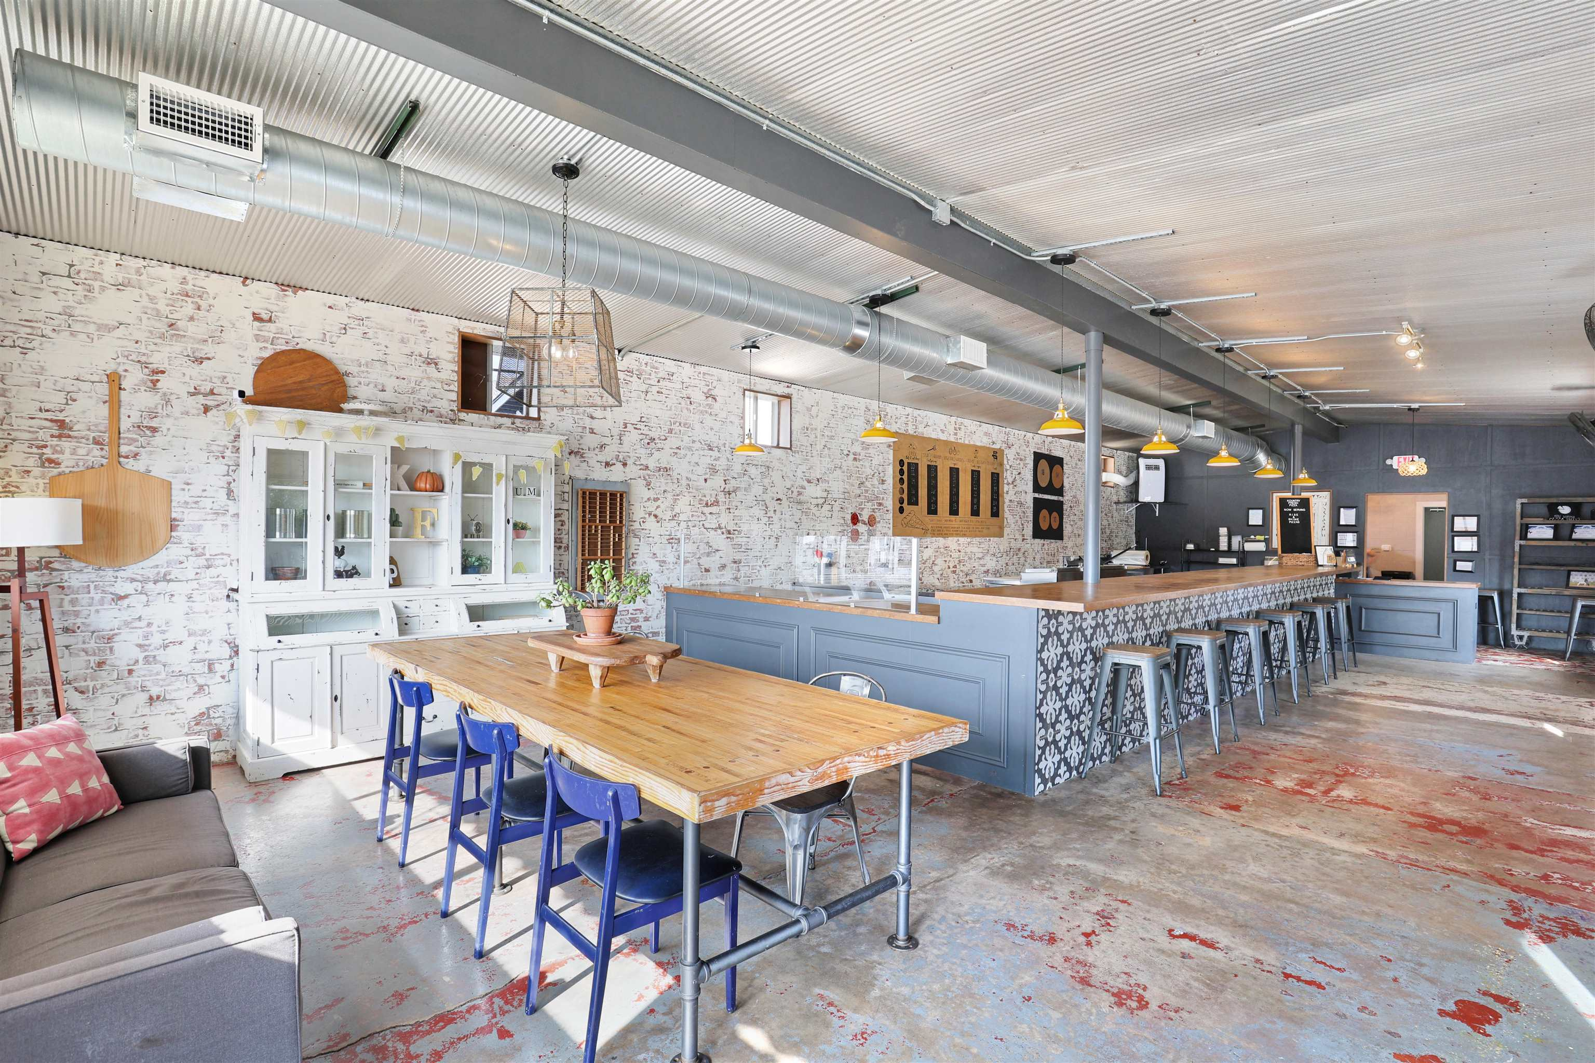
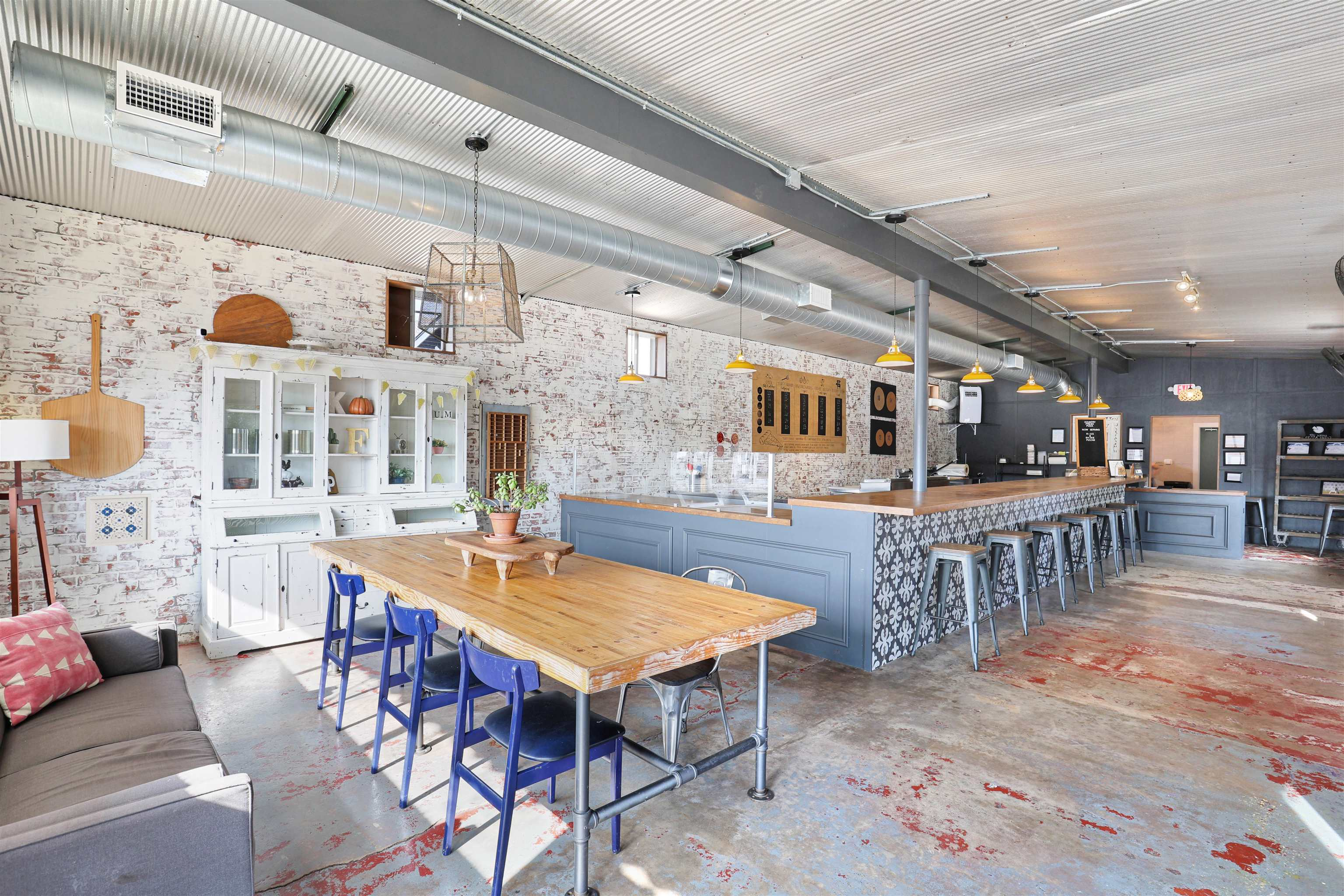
+ wall art (119, 520)
